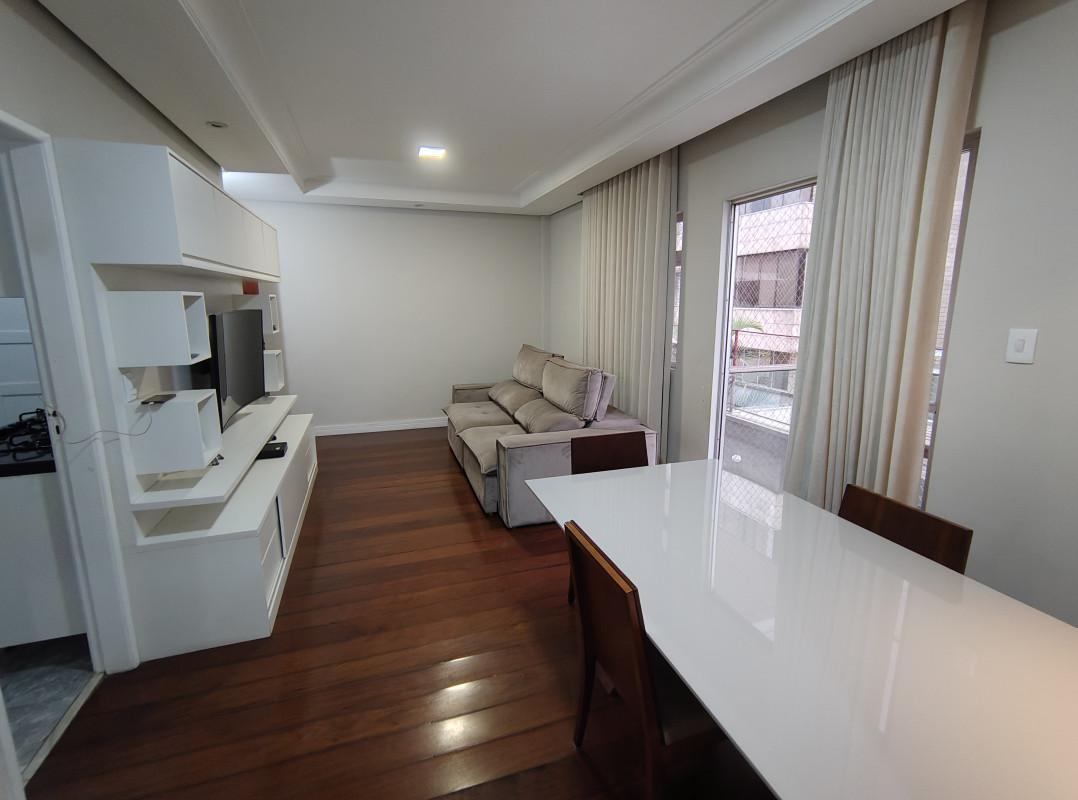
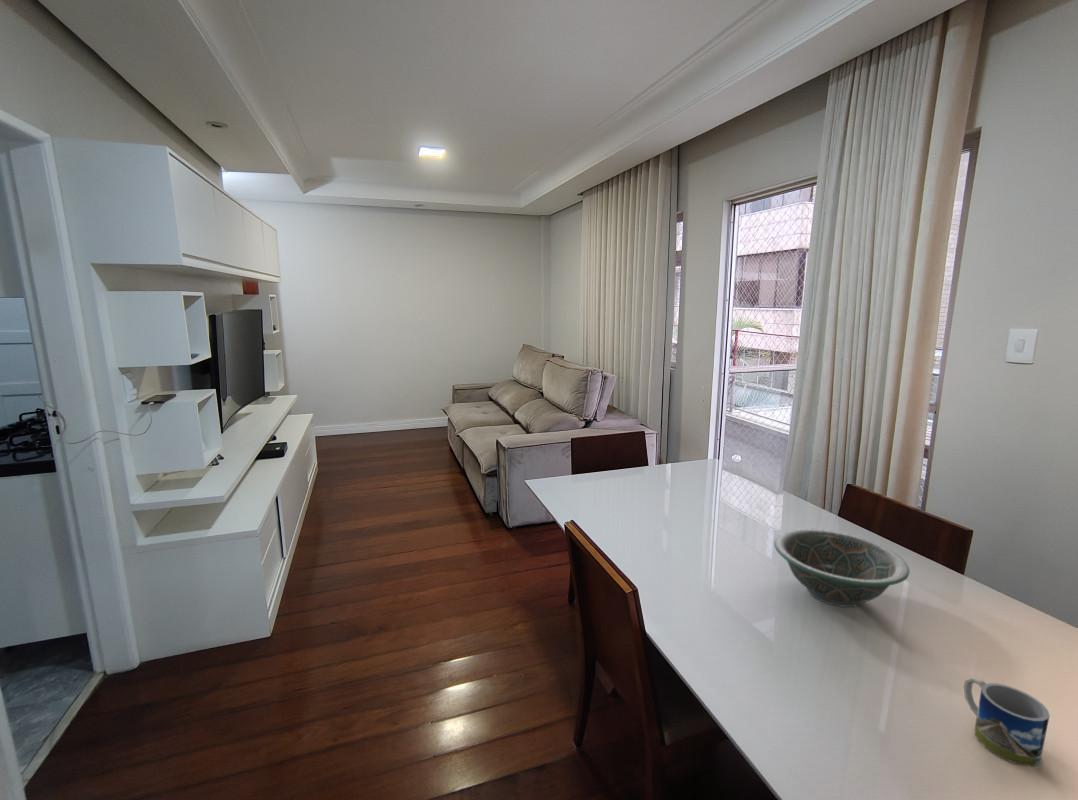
+ mug (999, 714)
+ decorative bowl (835, 573)
